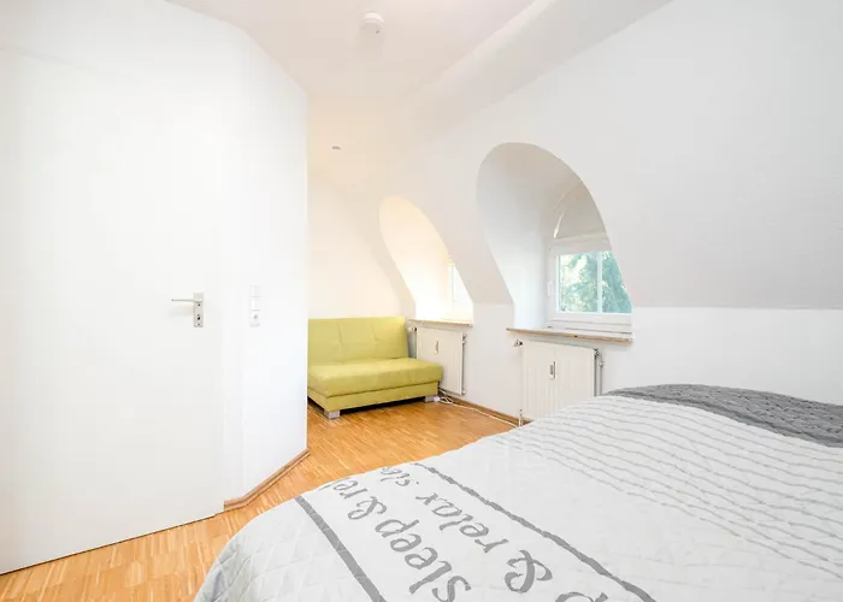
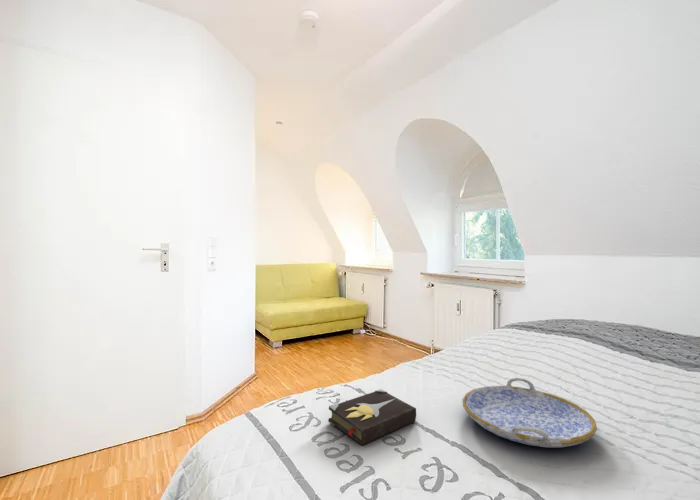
+ serving tray (524, 411)
+ hardback book (372, 413)
